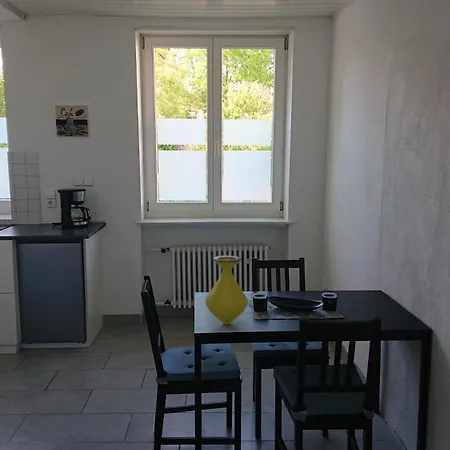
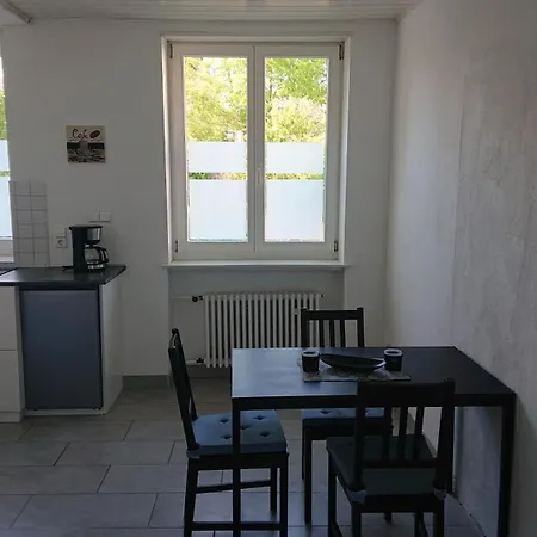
- vase (226, 291)
